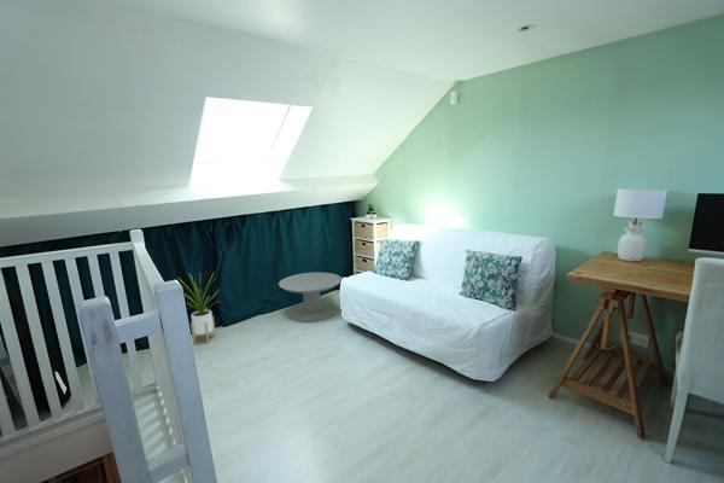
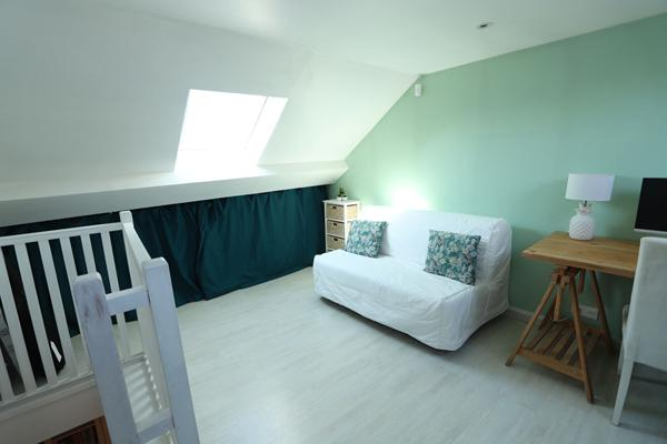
- side table (311, 296)
- house plant (200, 304)
